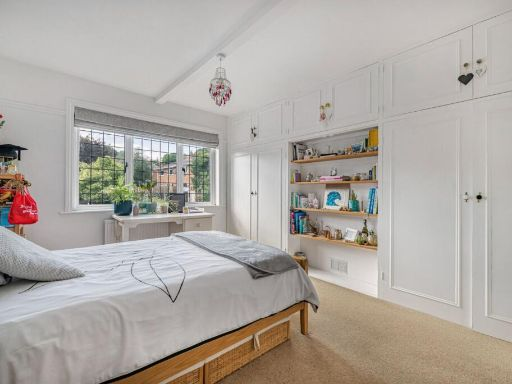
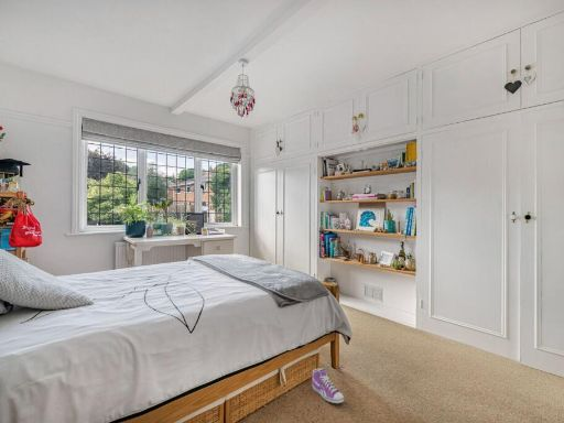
+ sneaker (326, 383)
